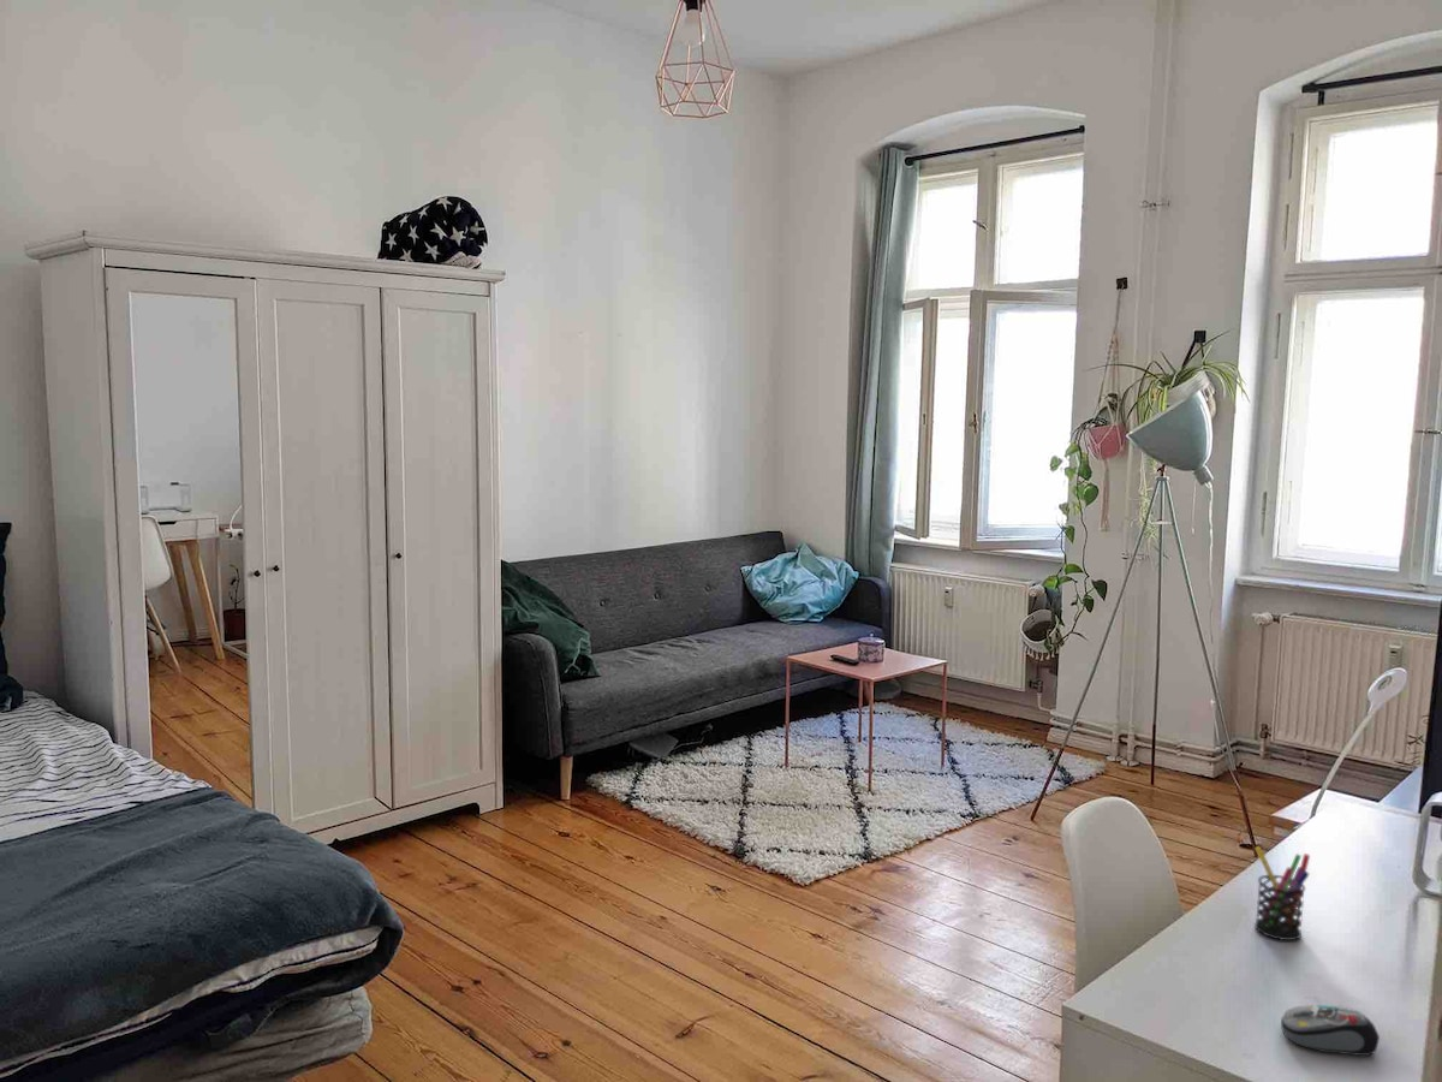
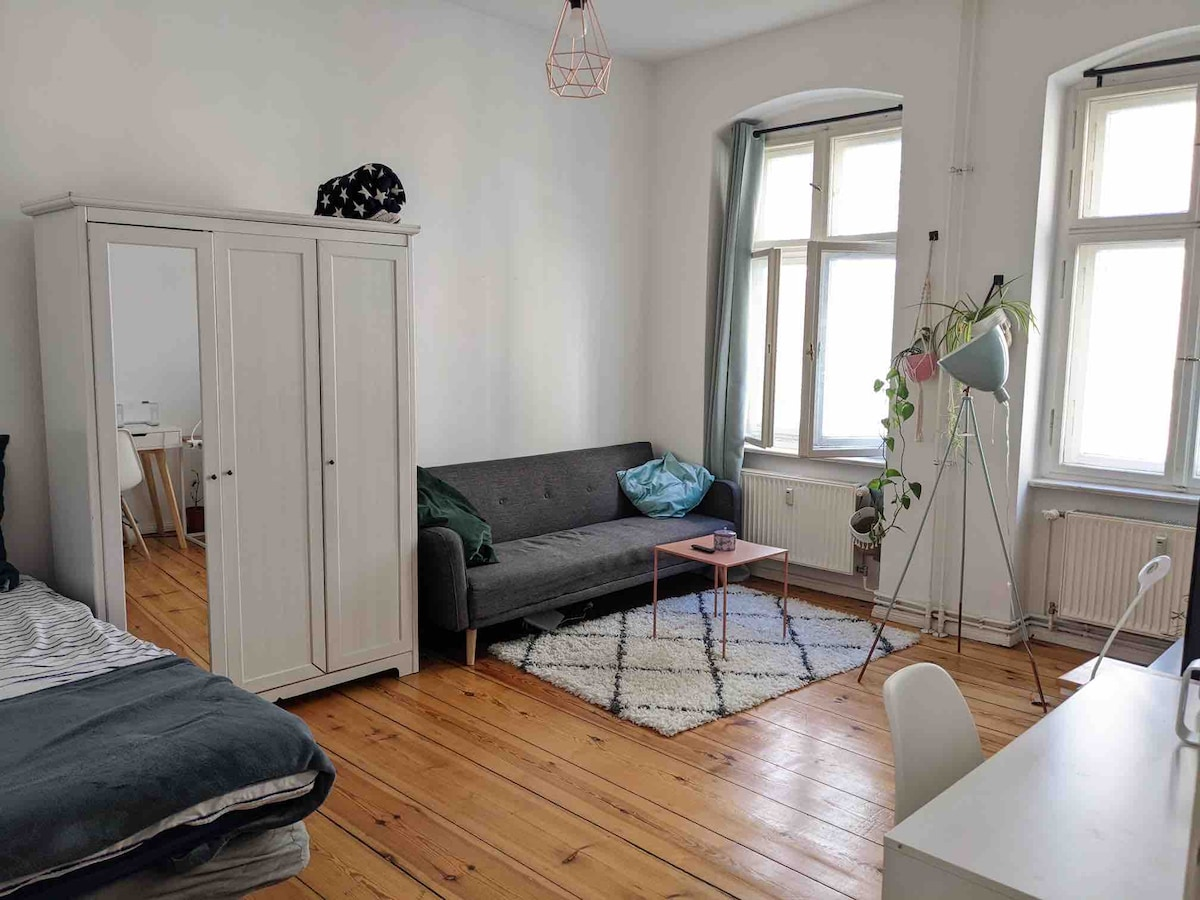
- pen holder (1286, 888)
- computer mouse (1329, 1024)
